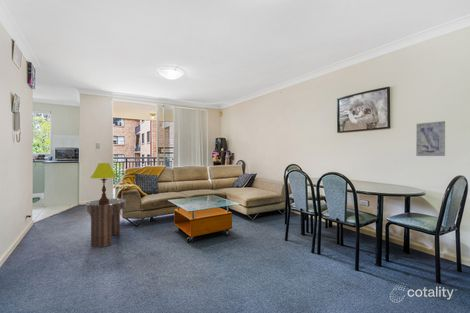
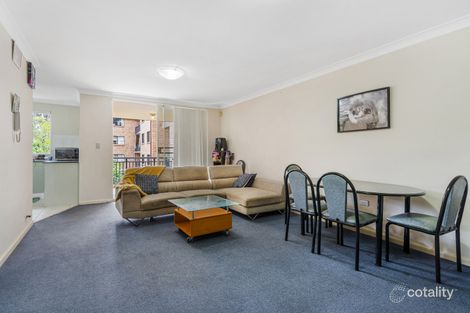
- wall art (430, 139)
- side table (106, 221)
- table lamp (103, 182)
